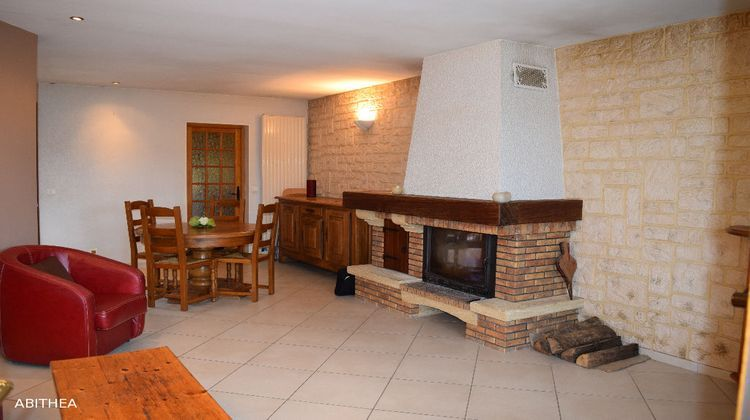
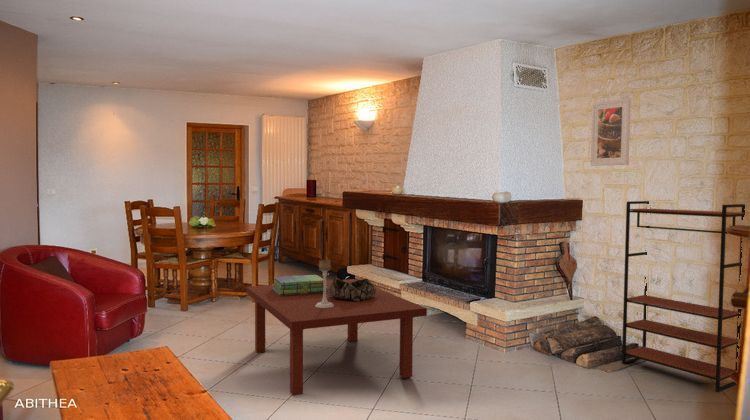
+ bookshelf (680, 301)
+ stack of books (299, 284)
+ coffee table (328, 326)
+ decorative bowl (352, 287)
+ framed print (609, 133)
+ candle holder (324, 283)
